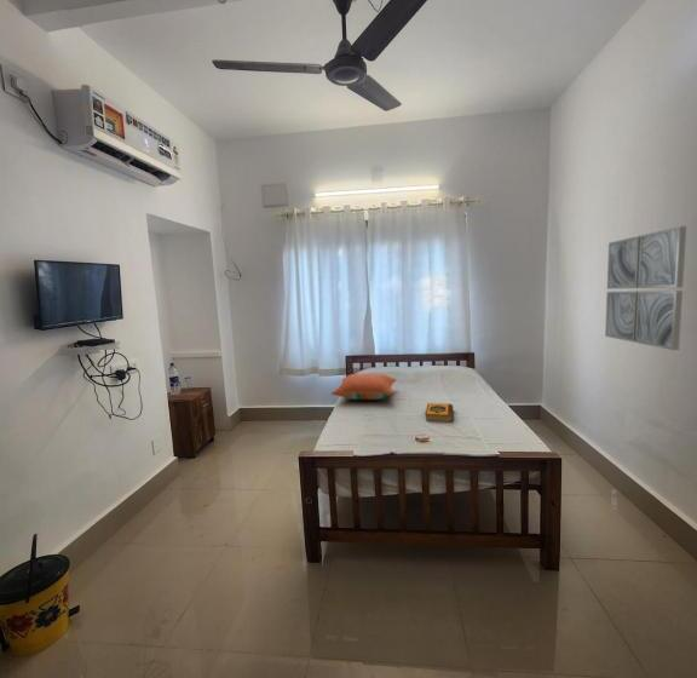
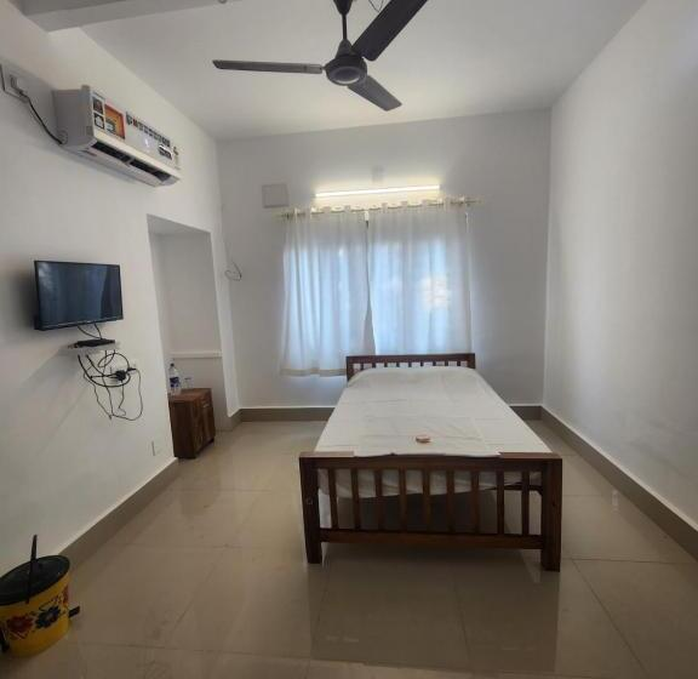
- hardback book (439, 412)
- pillow (365, 385)
- wall art (639, 287)
